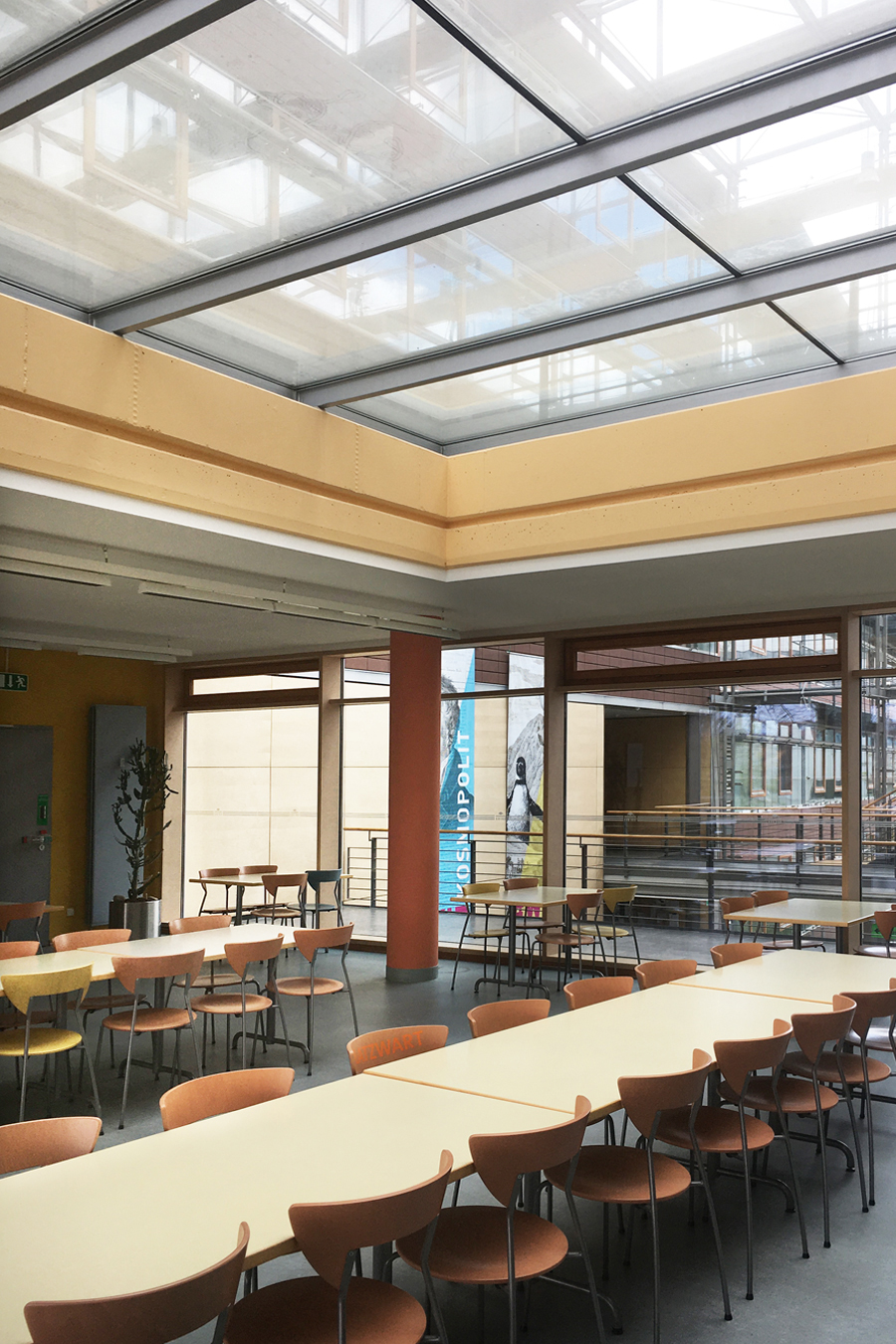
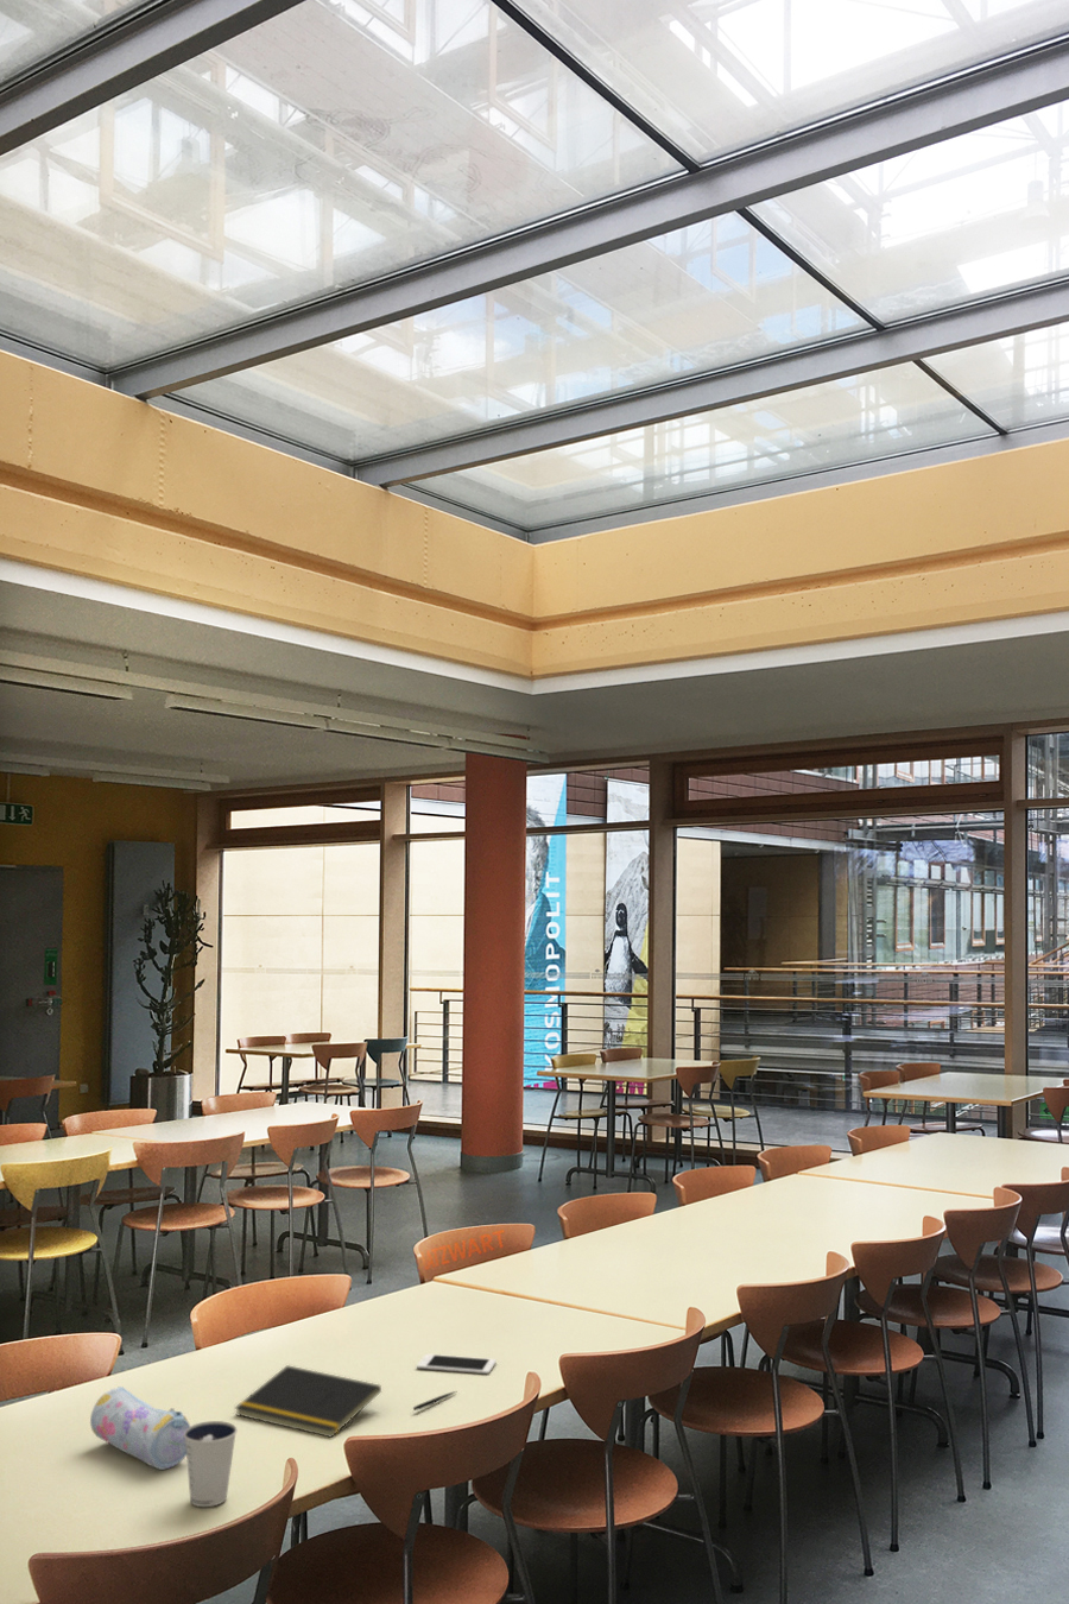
+ pencil case (140, 1426)
+ pen (435, 1399)
+ dixie cup (209, 1466)
+ notepad (308, 1400)
+ cell phone (456, 1363)
